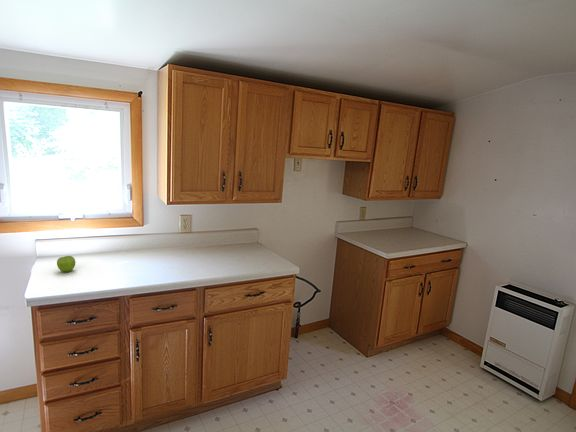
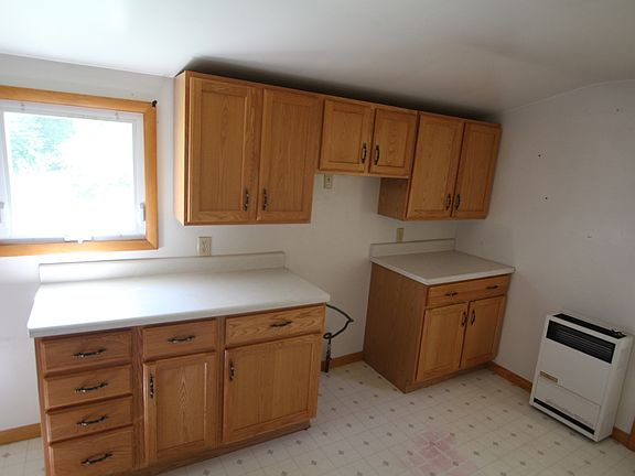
- fruit (66, 263)
